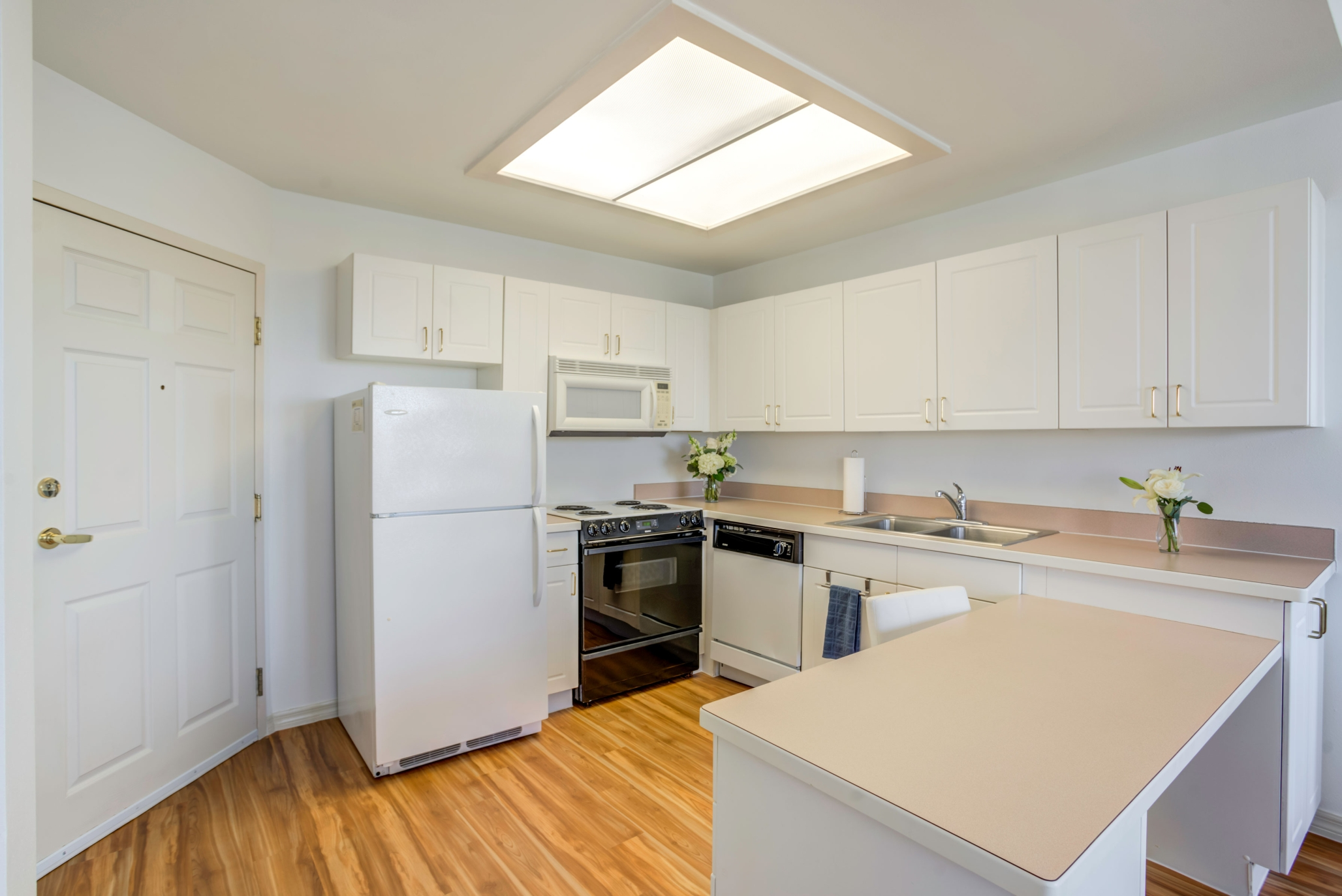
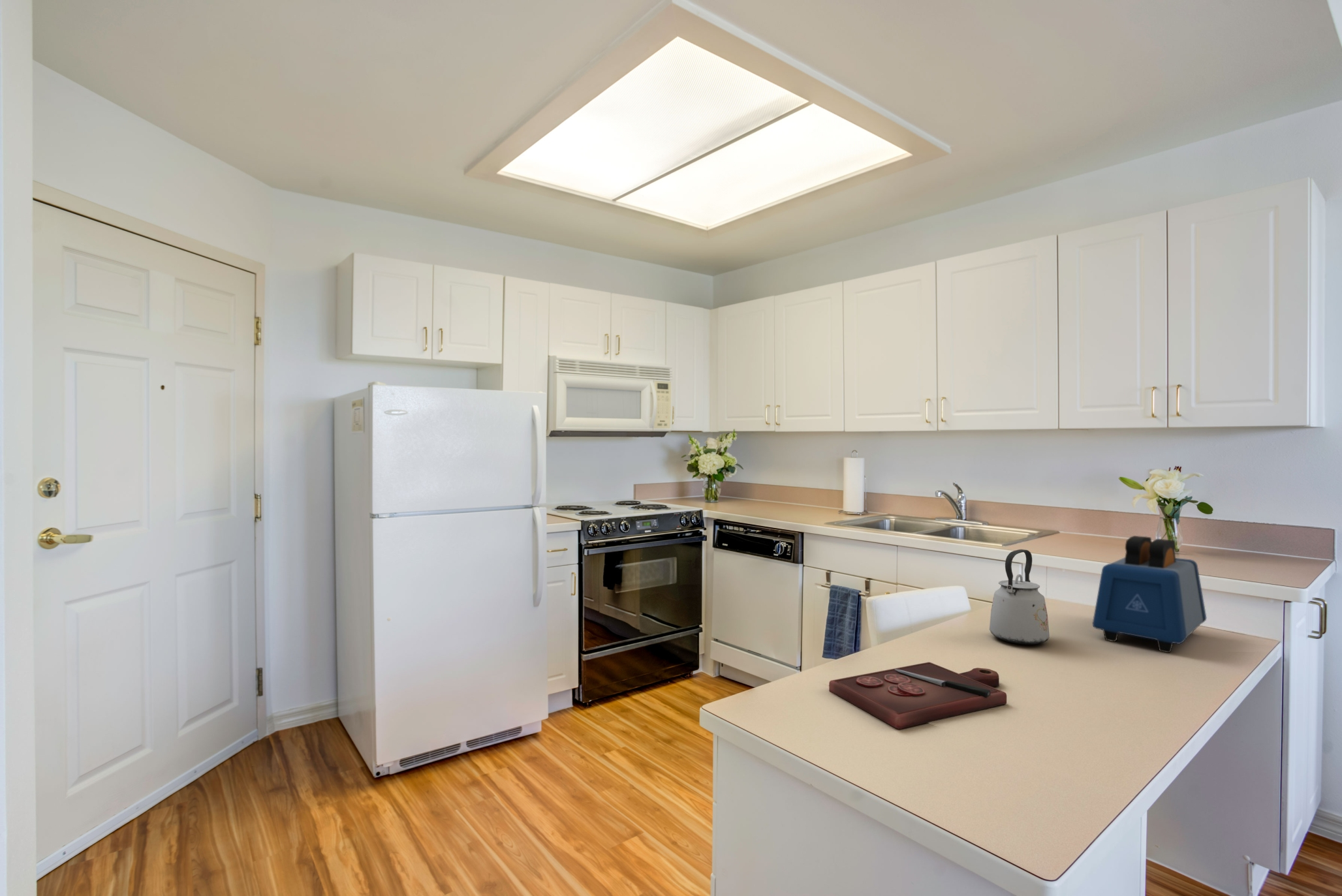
+ toaster (1150, 587)
+ cutting board (918, 686)
+ kettle (1023, 593)
